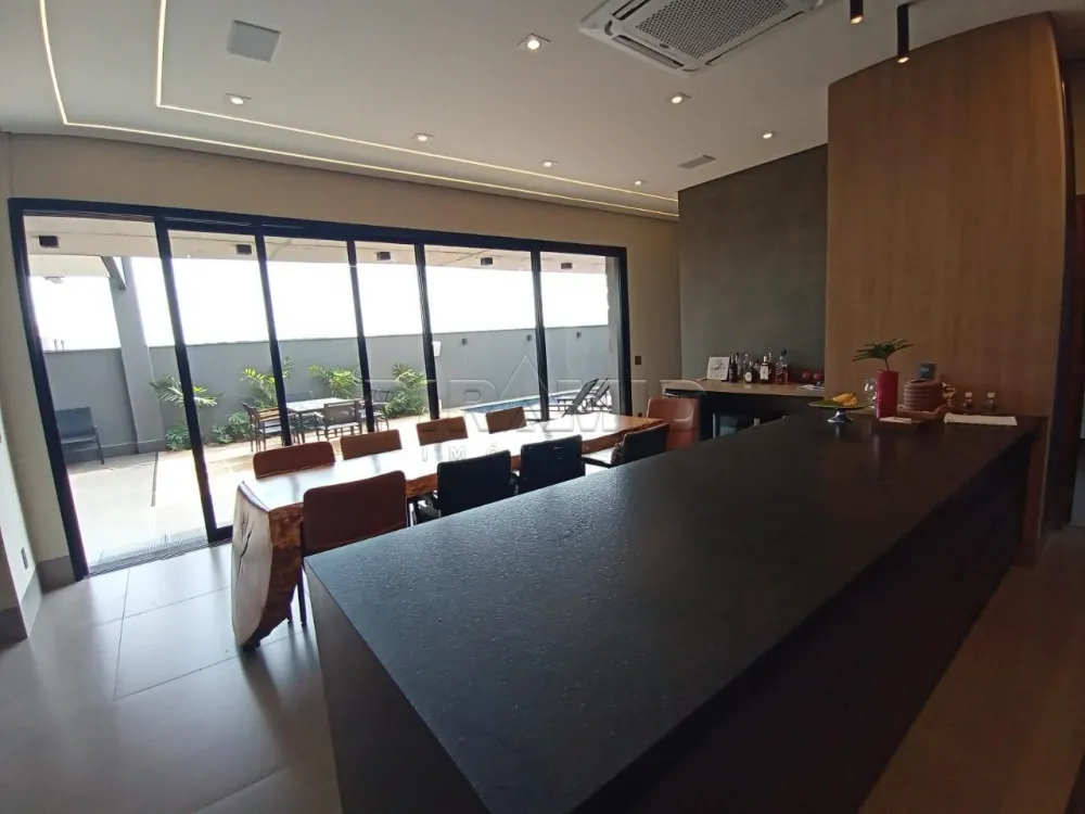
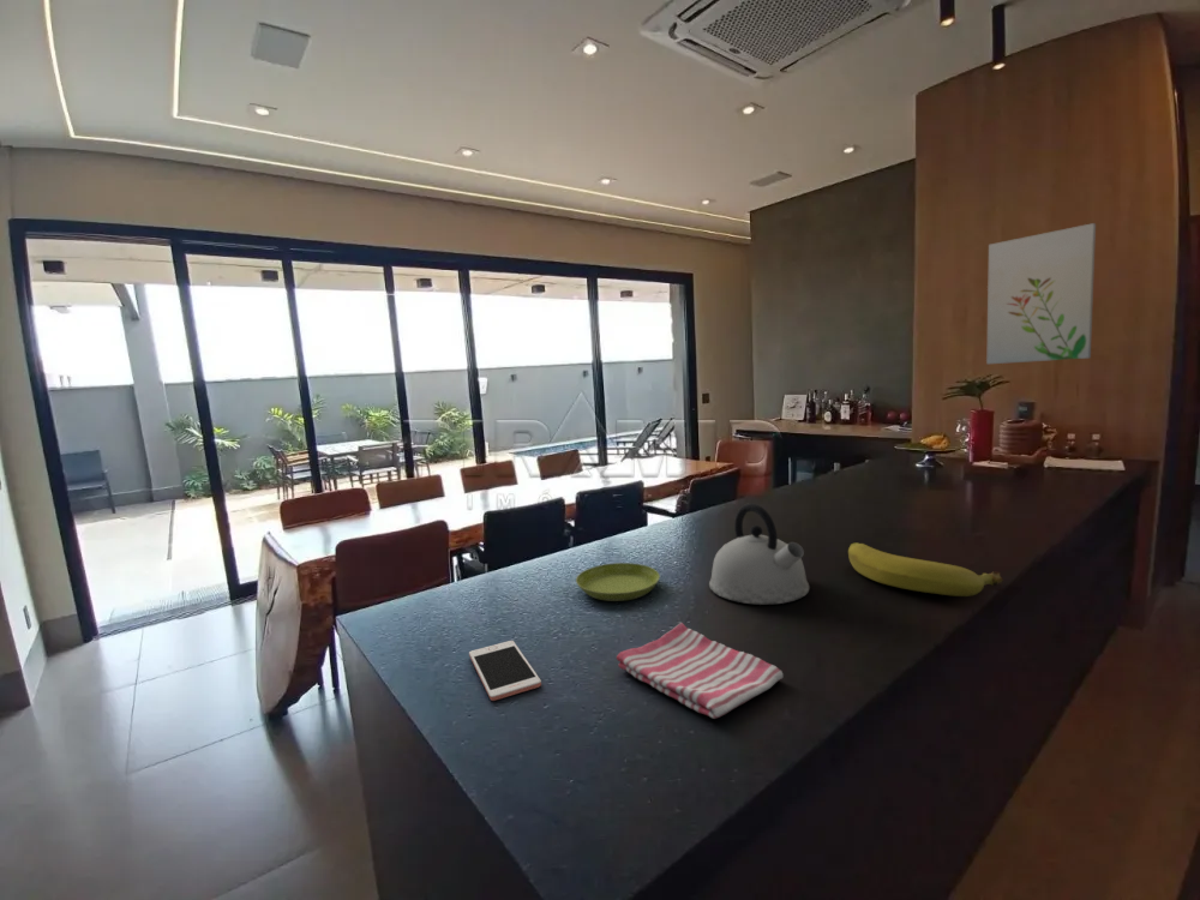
+ saucer (618, 582)
+ cell phone (503, 667)
+ banana (908, 564)
+ dish towel (696, 665)
+ kettle (760, 546)
+ wall art (1037, 299)
